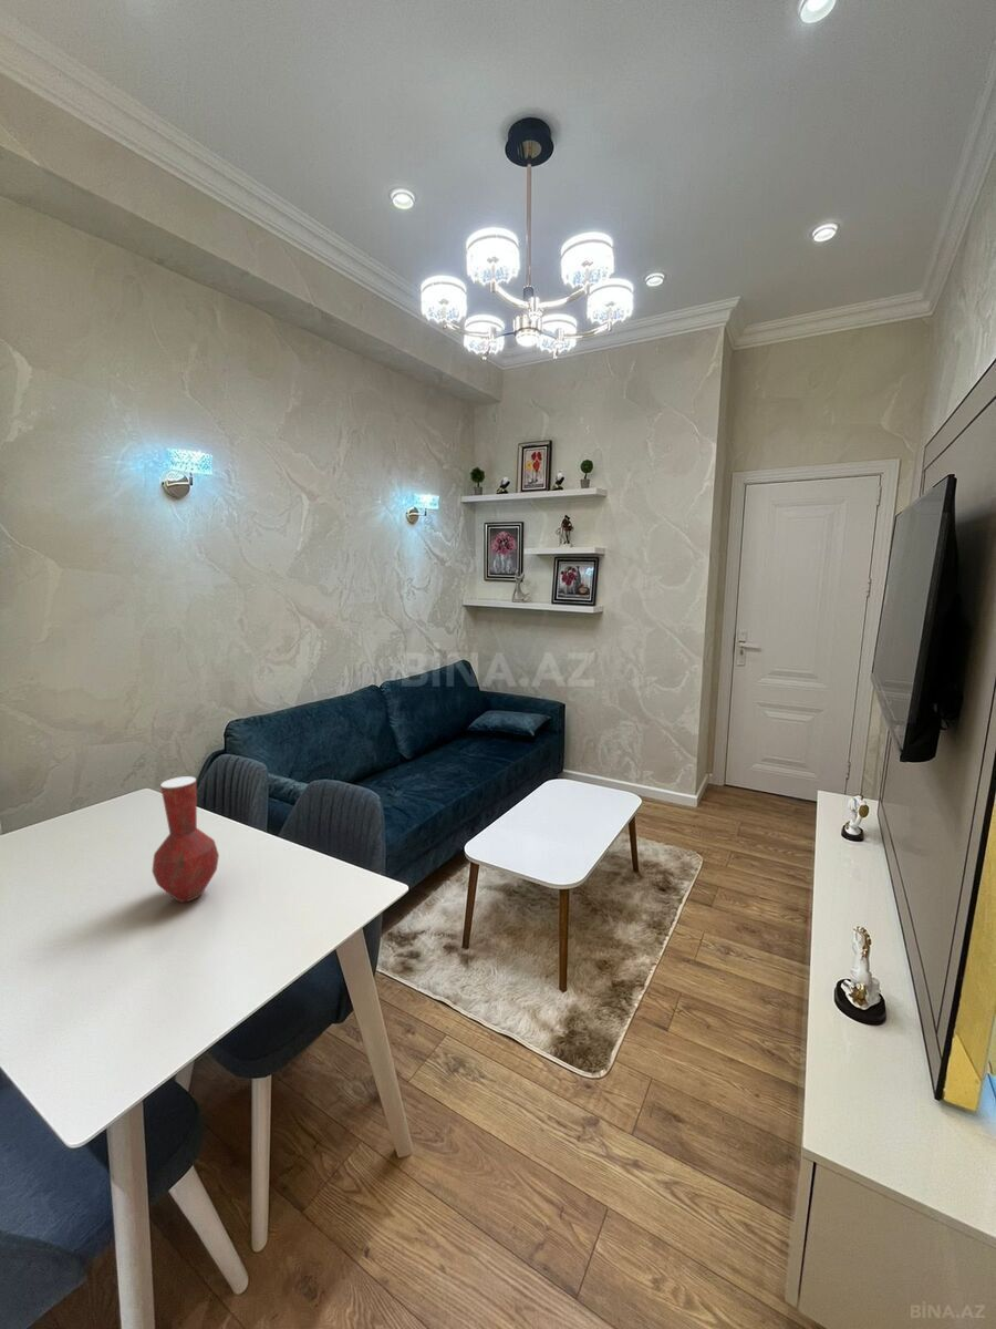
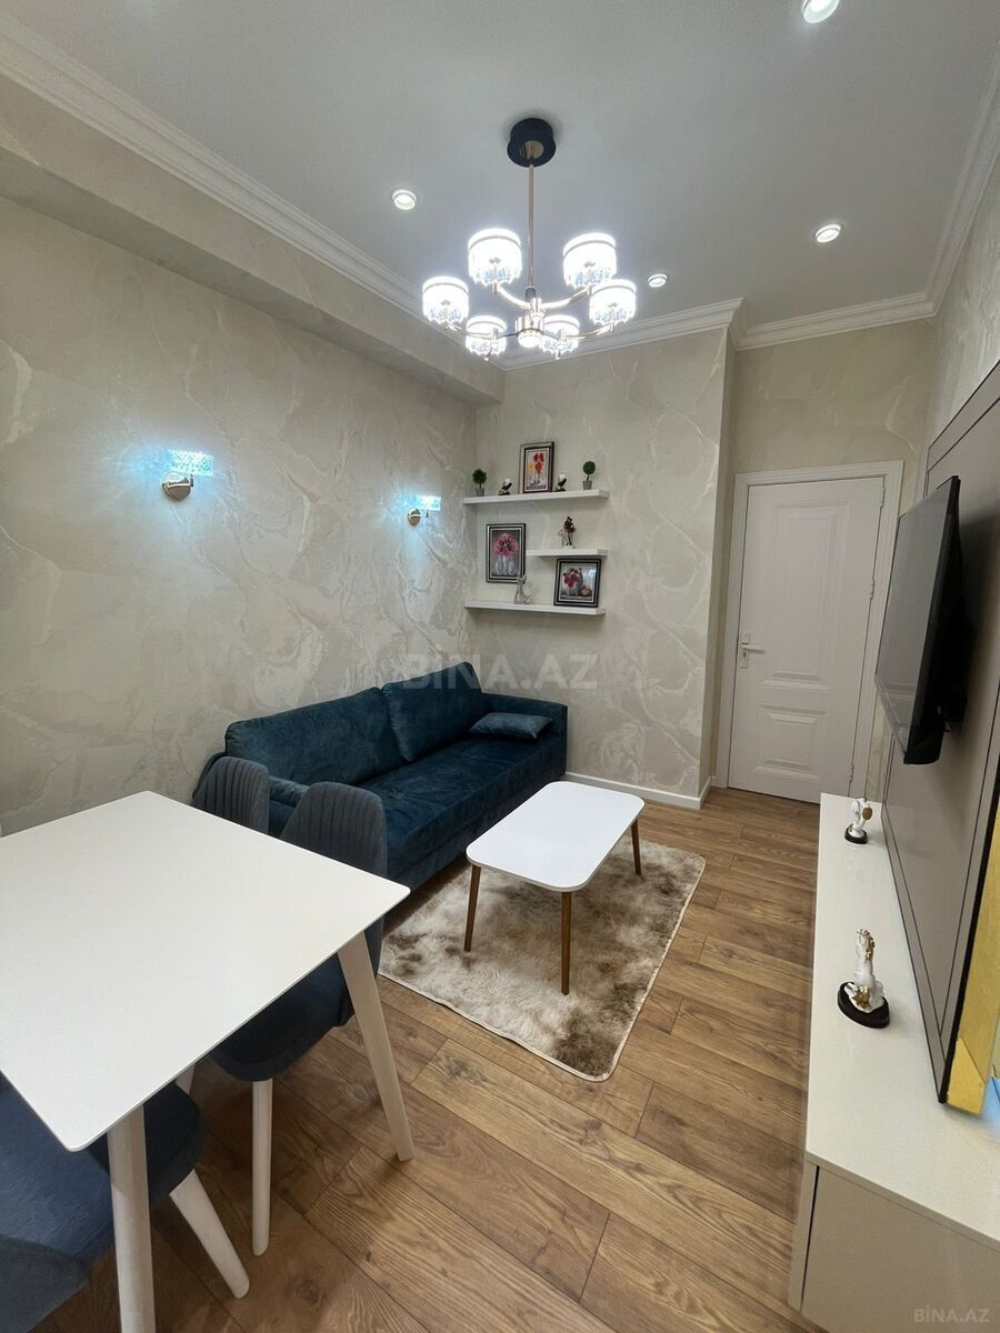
- vase (184, 839)
